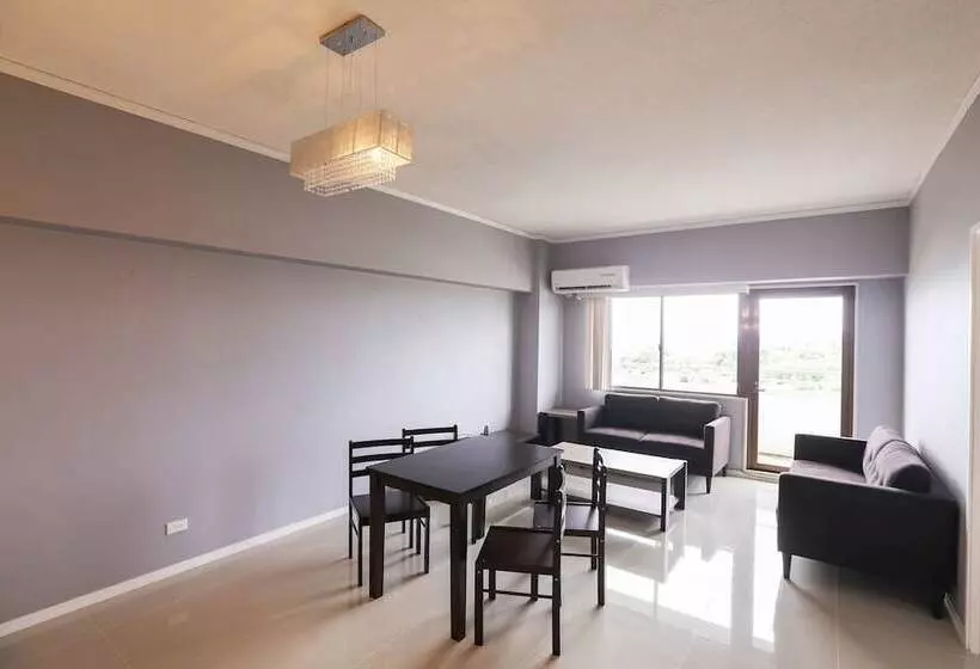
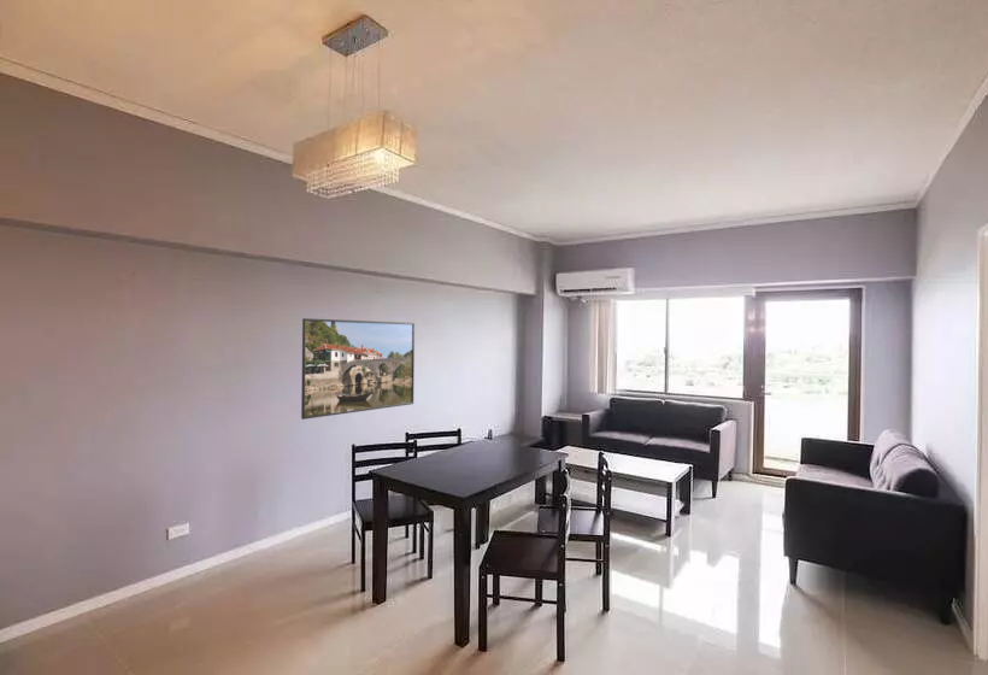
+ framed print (364, 365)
